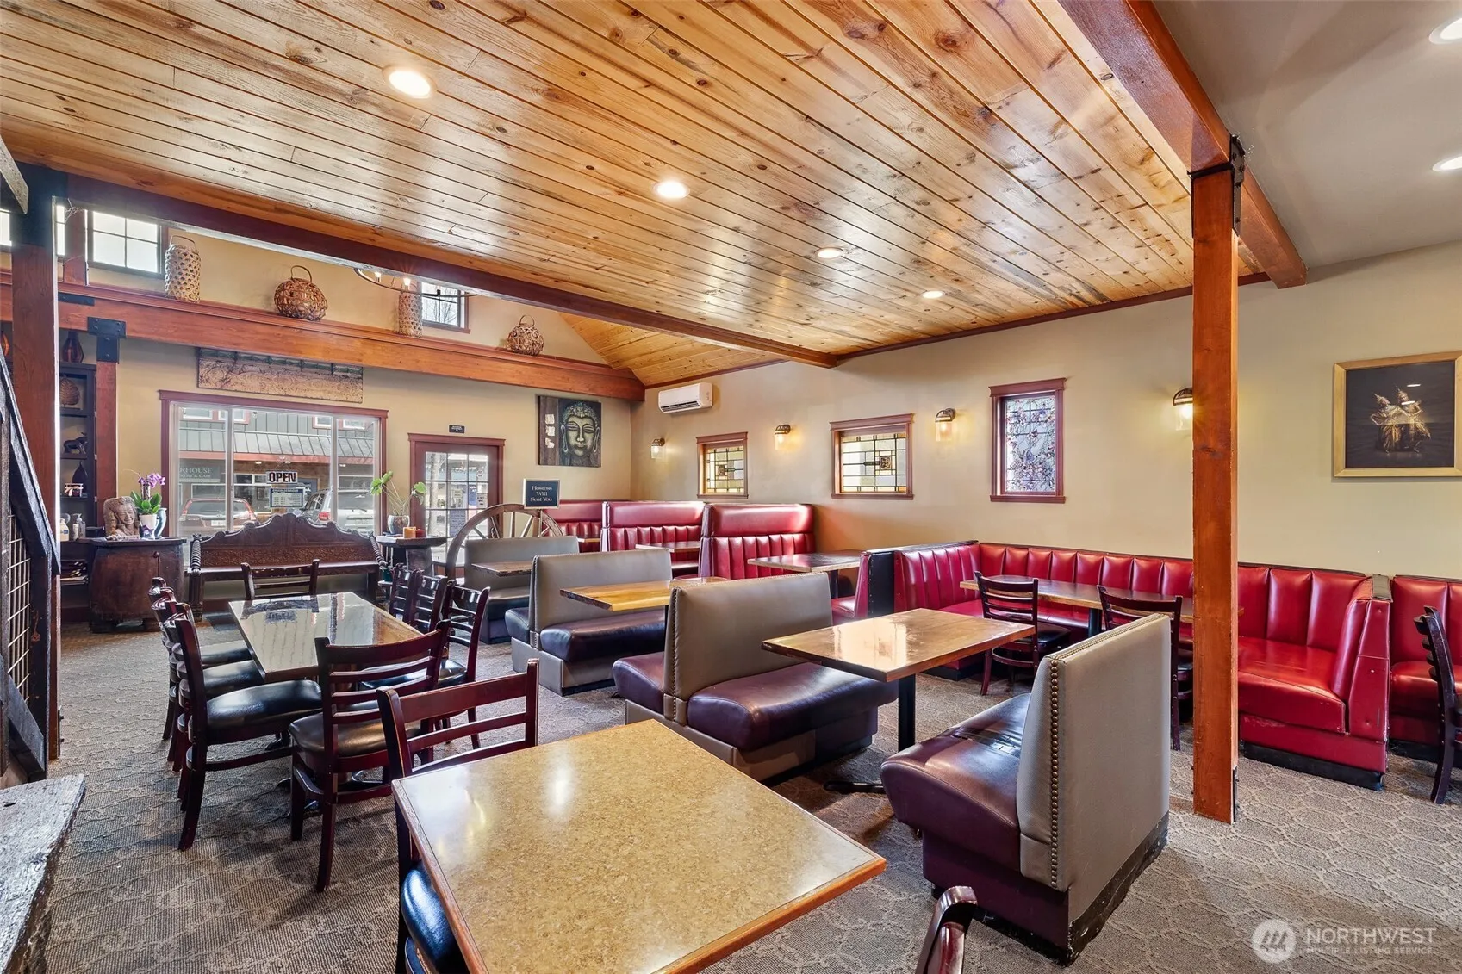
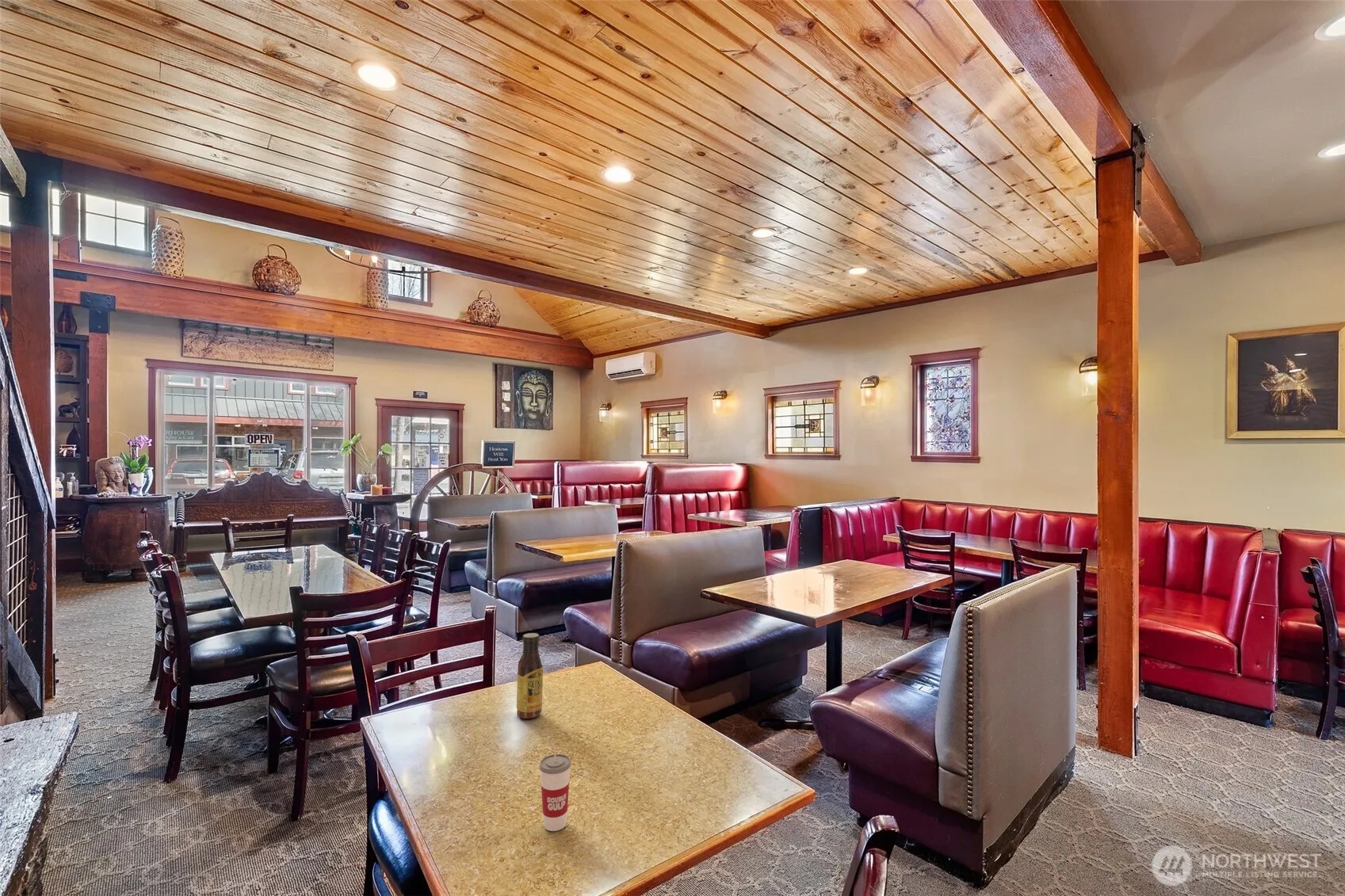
+ sauce bottle (529, 674)
+ cup (555, 782)
